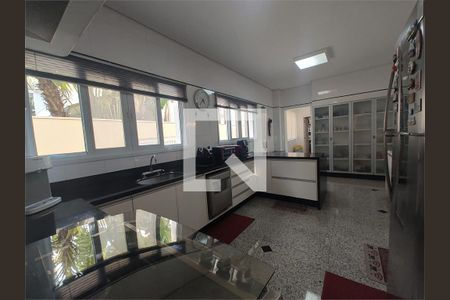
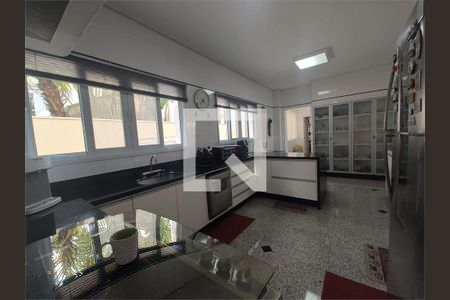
+ mug (120, 248)
